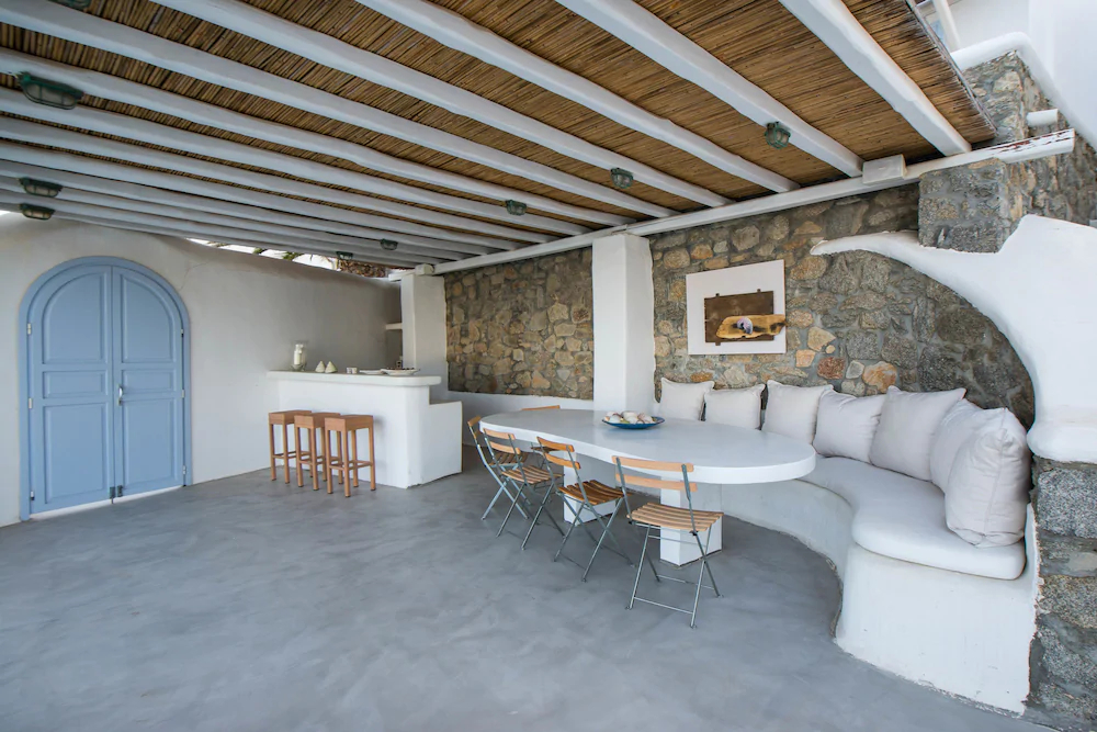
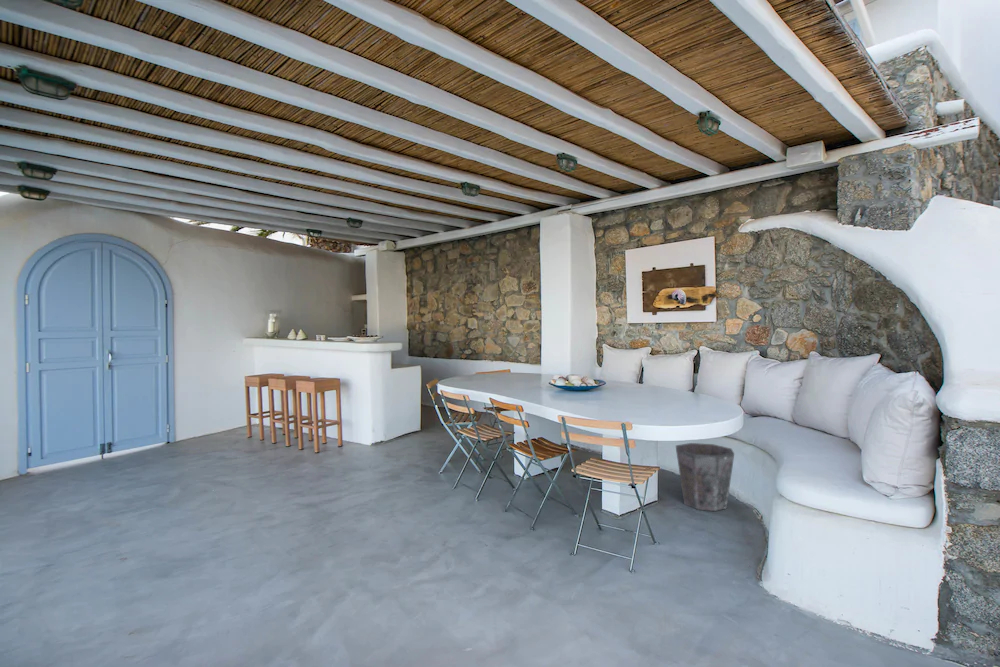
+ waste bin (704, 476)
